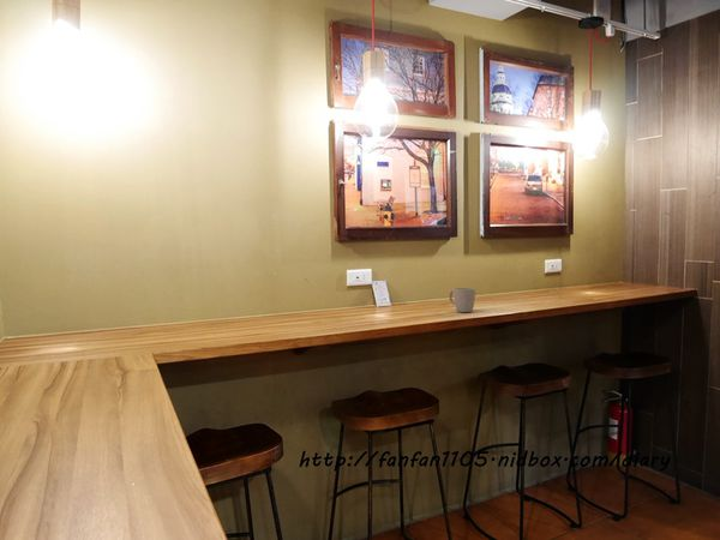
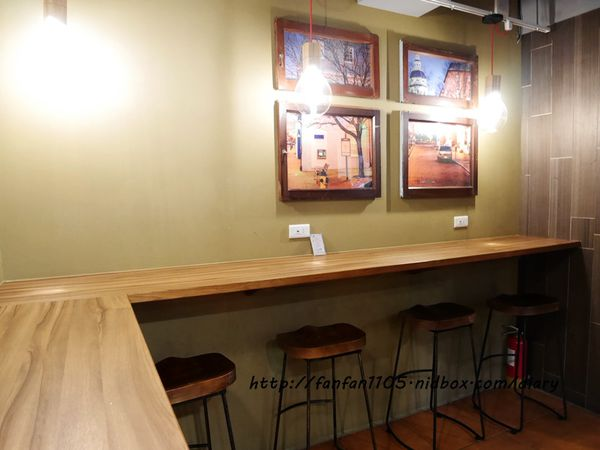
- mug (461, 299)
